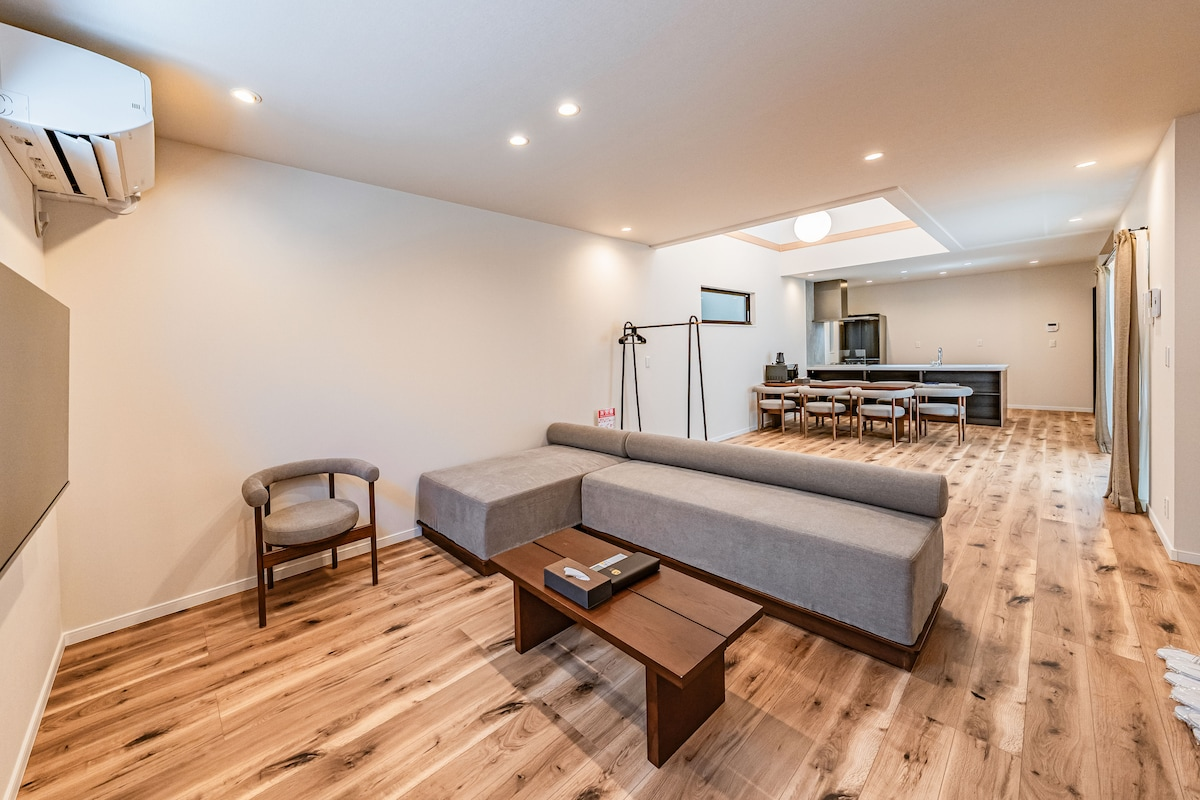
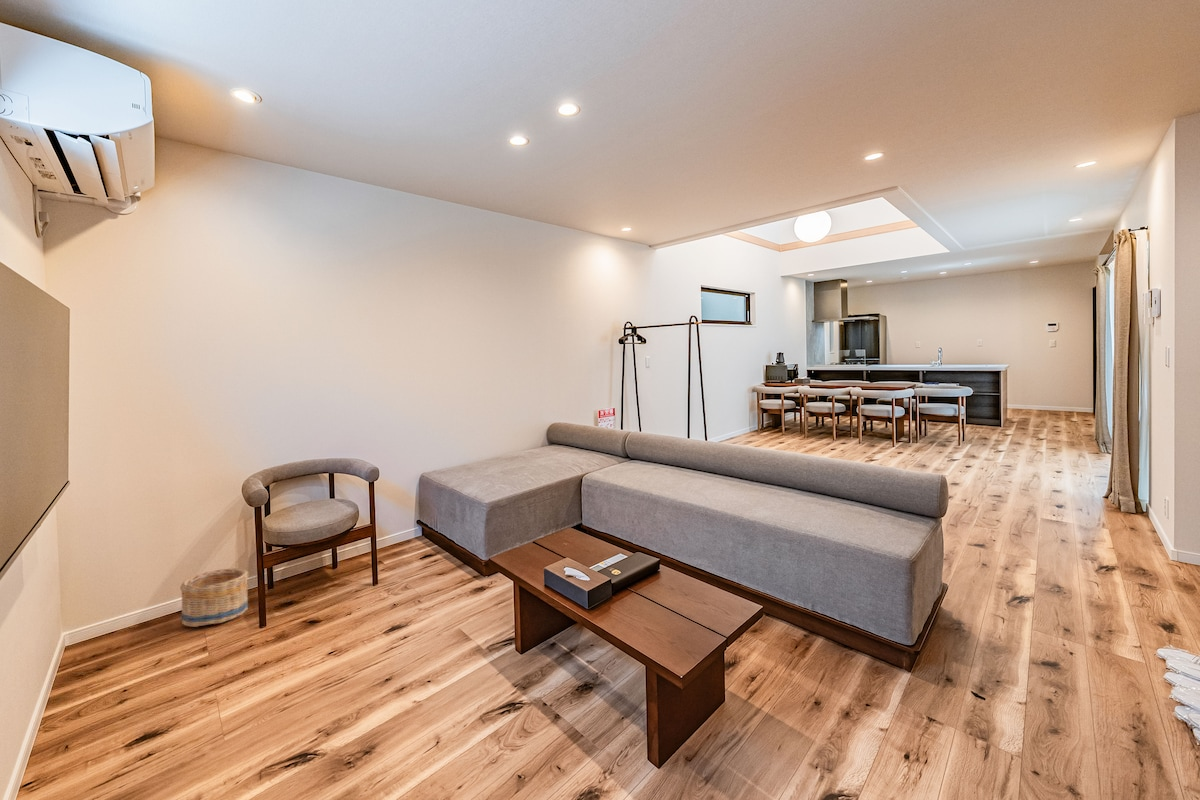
+ basket (215, 596)
